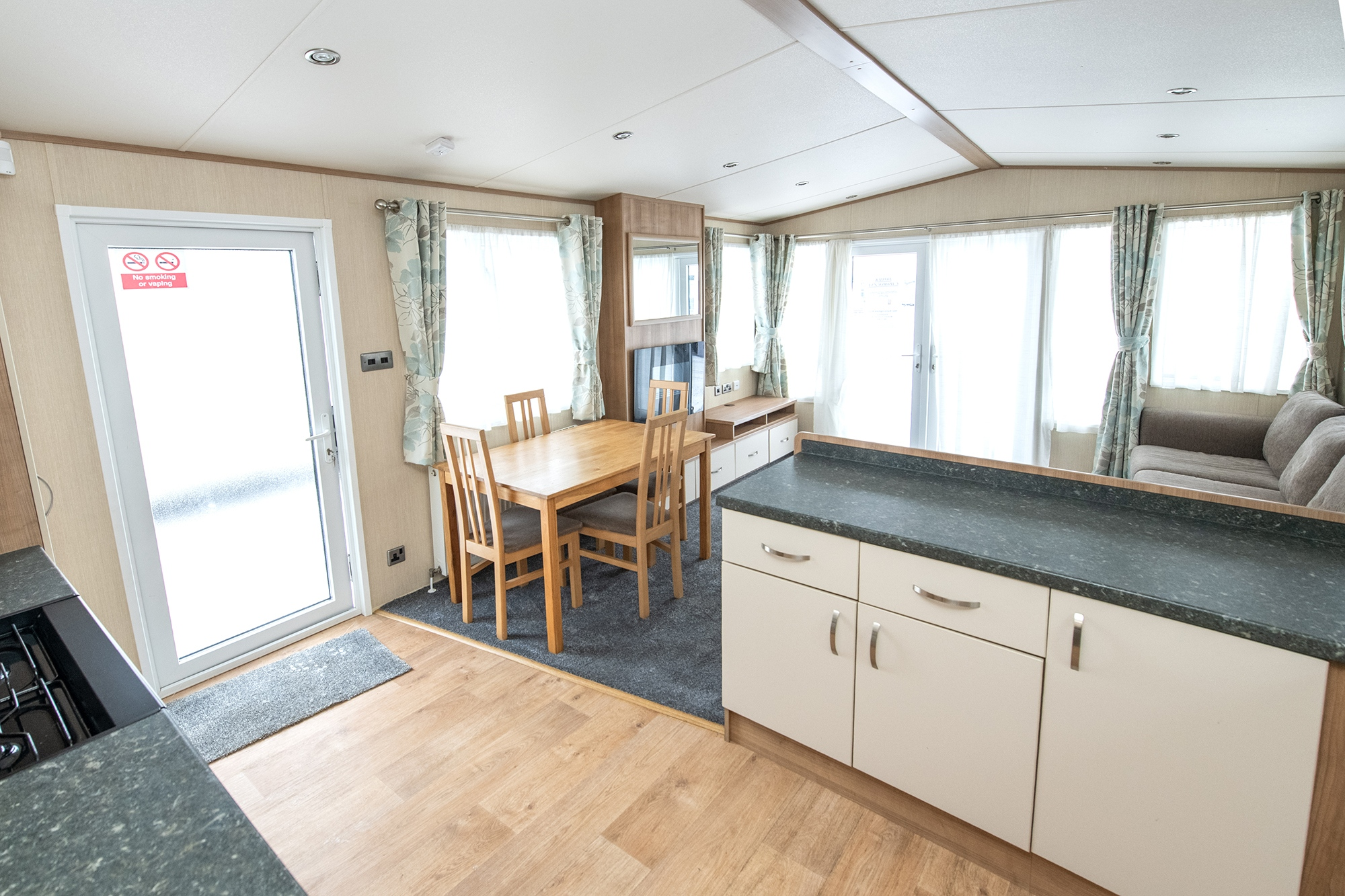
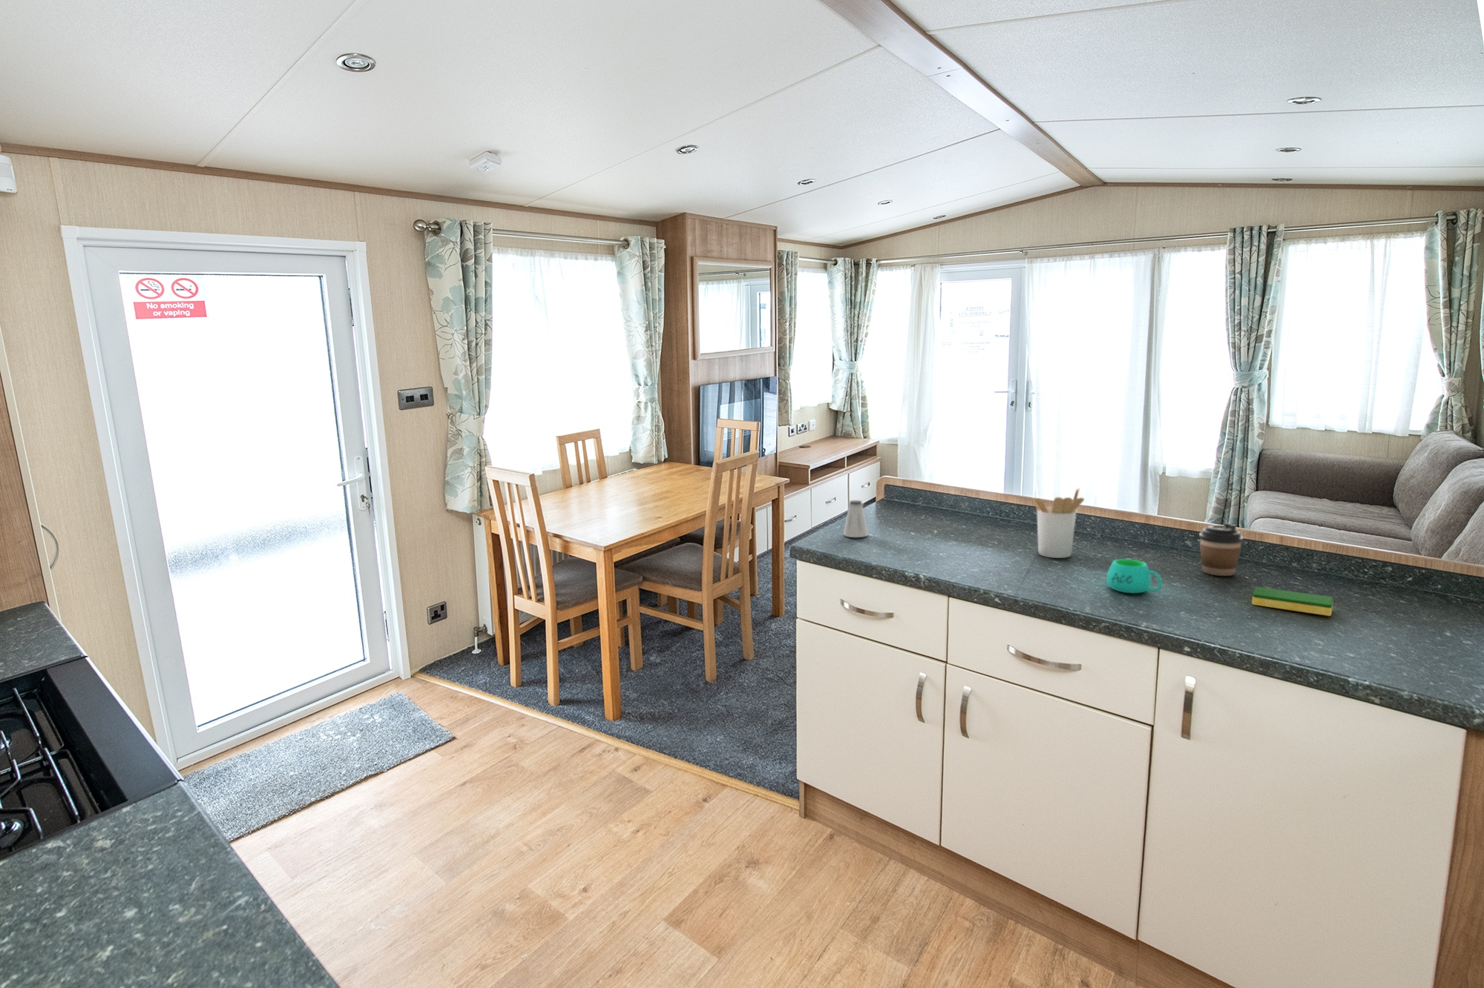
+ dish sponge (1292, 600)
+ saltshaker (855, 517)
+ coffee cup (1220, 548)
+ mug (1134, 577)
+ utensil holder (1059, 524)
